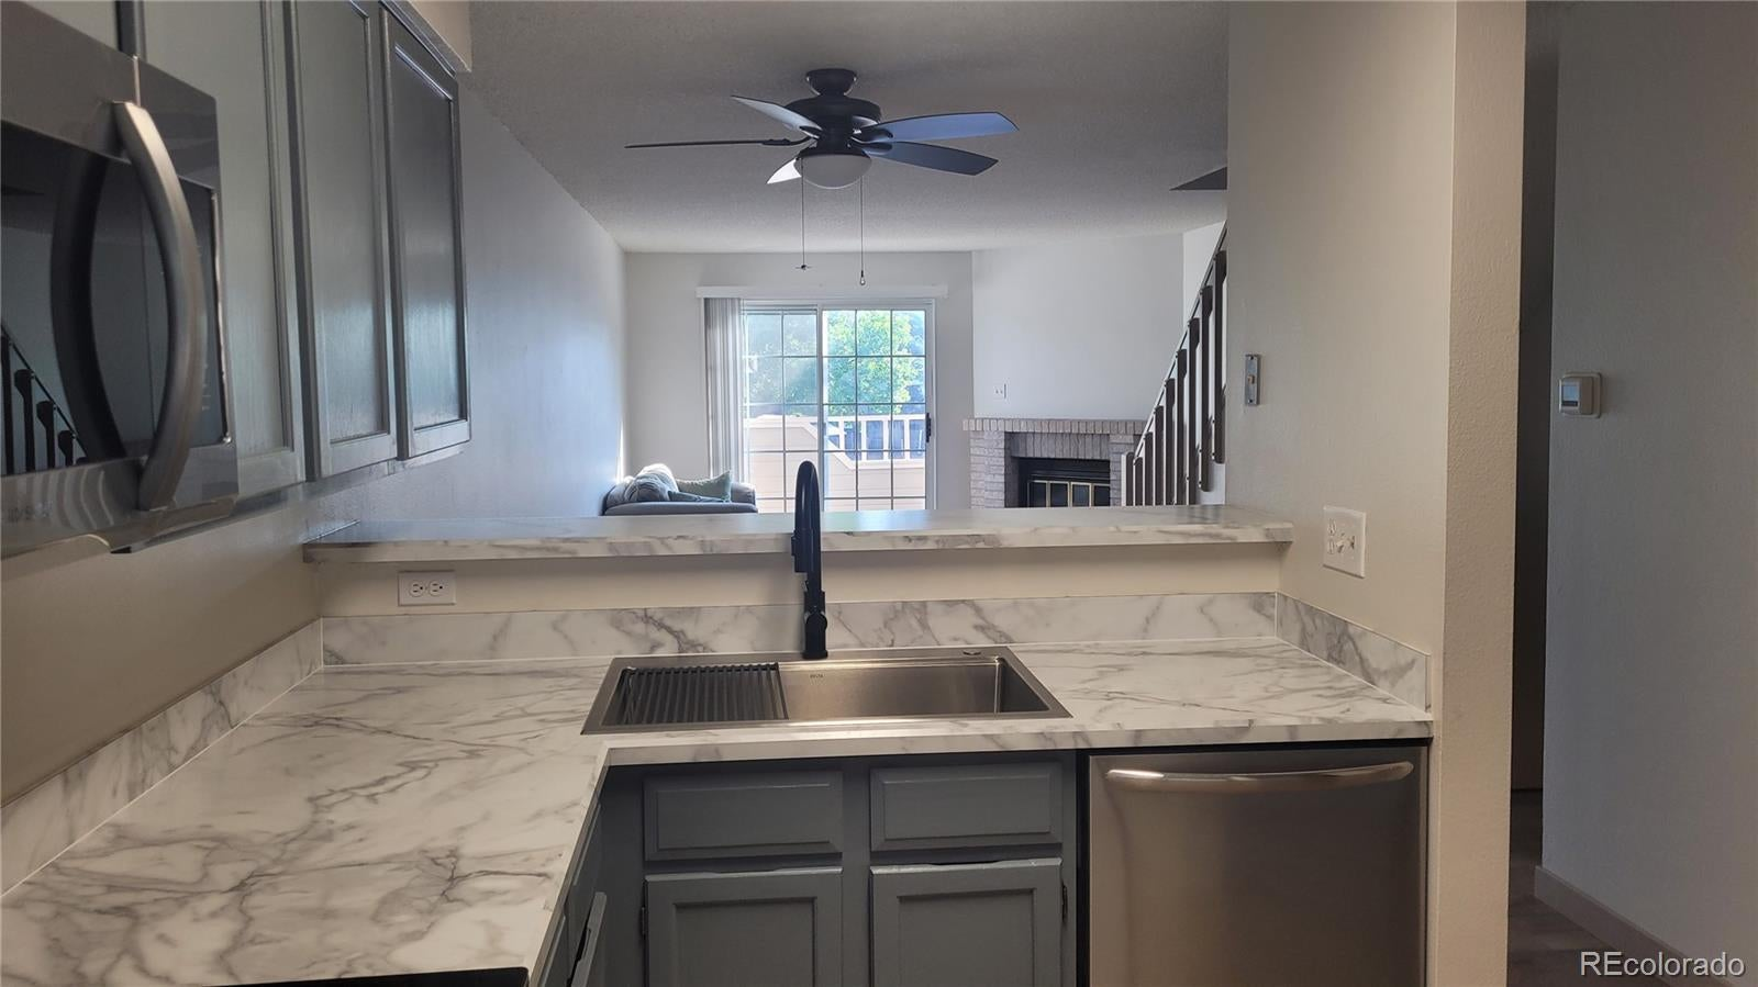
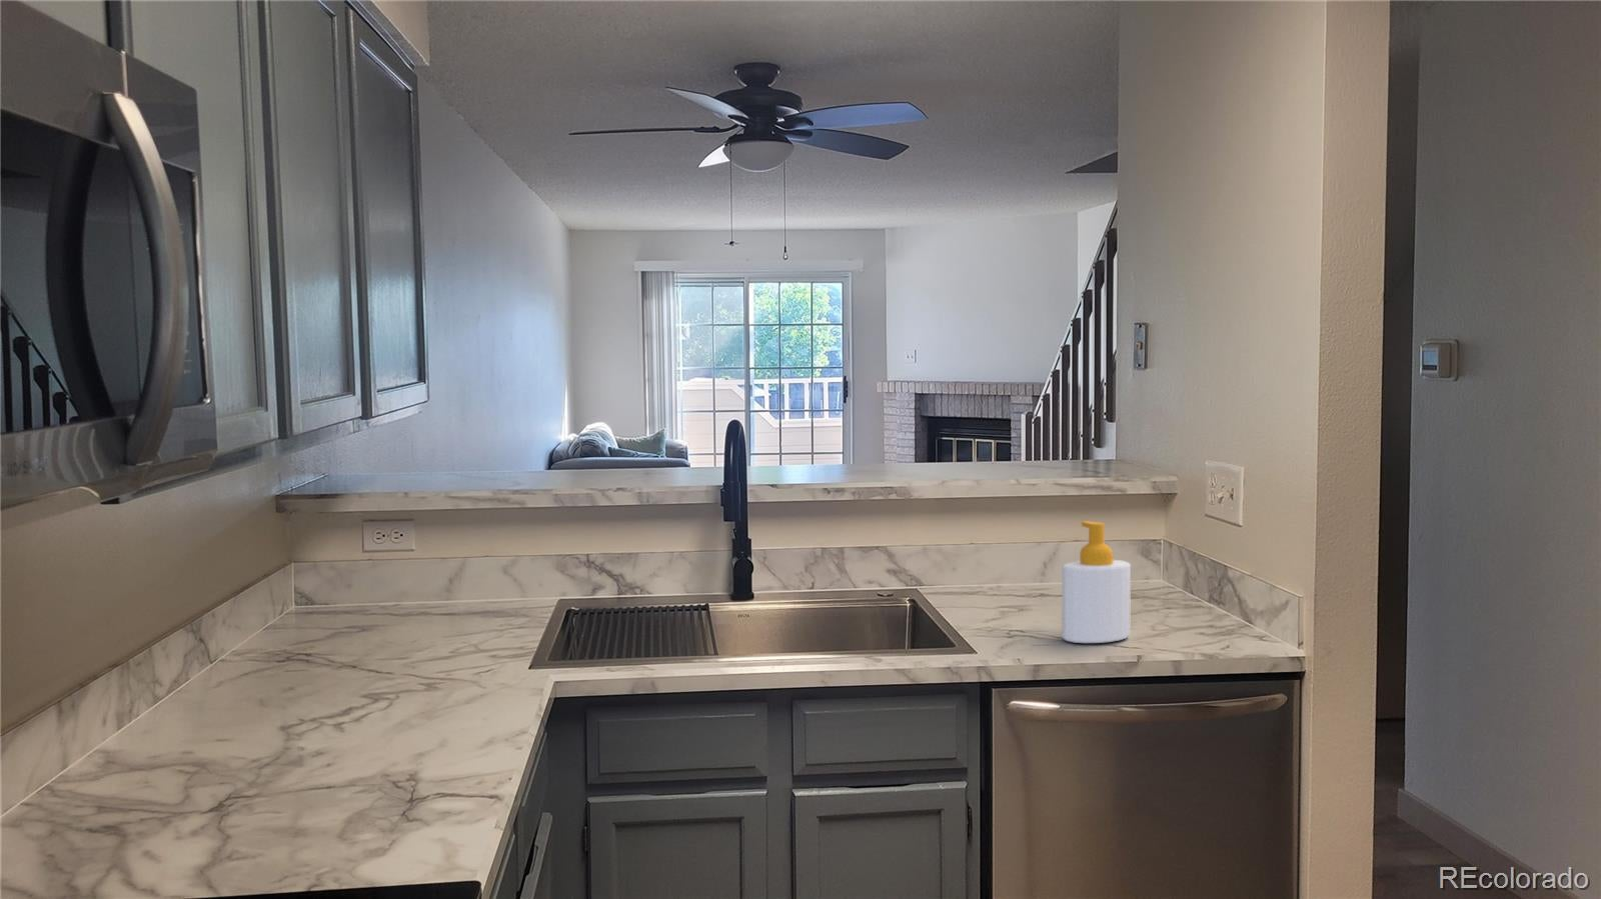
+ soap bottle (1095, 580)
